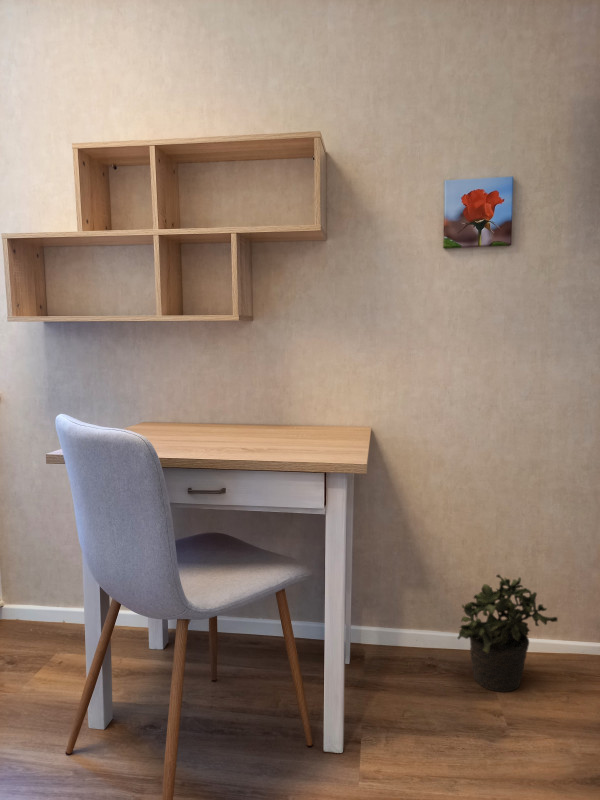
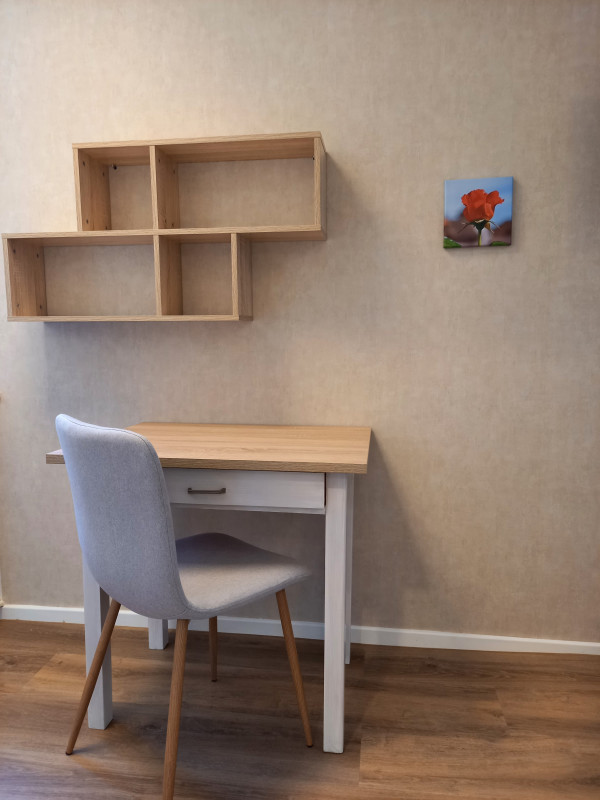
- potted plant (504, 629)
